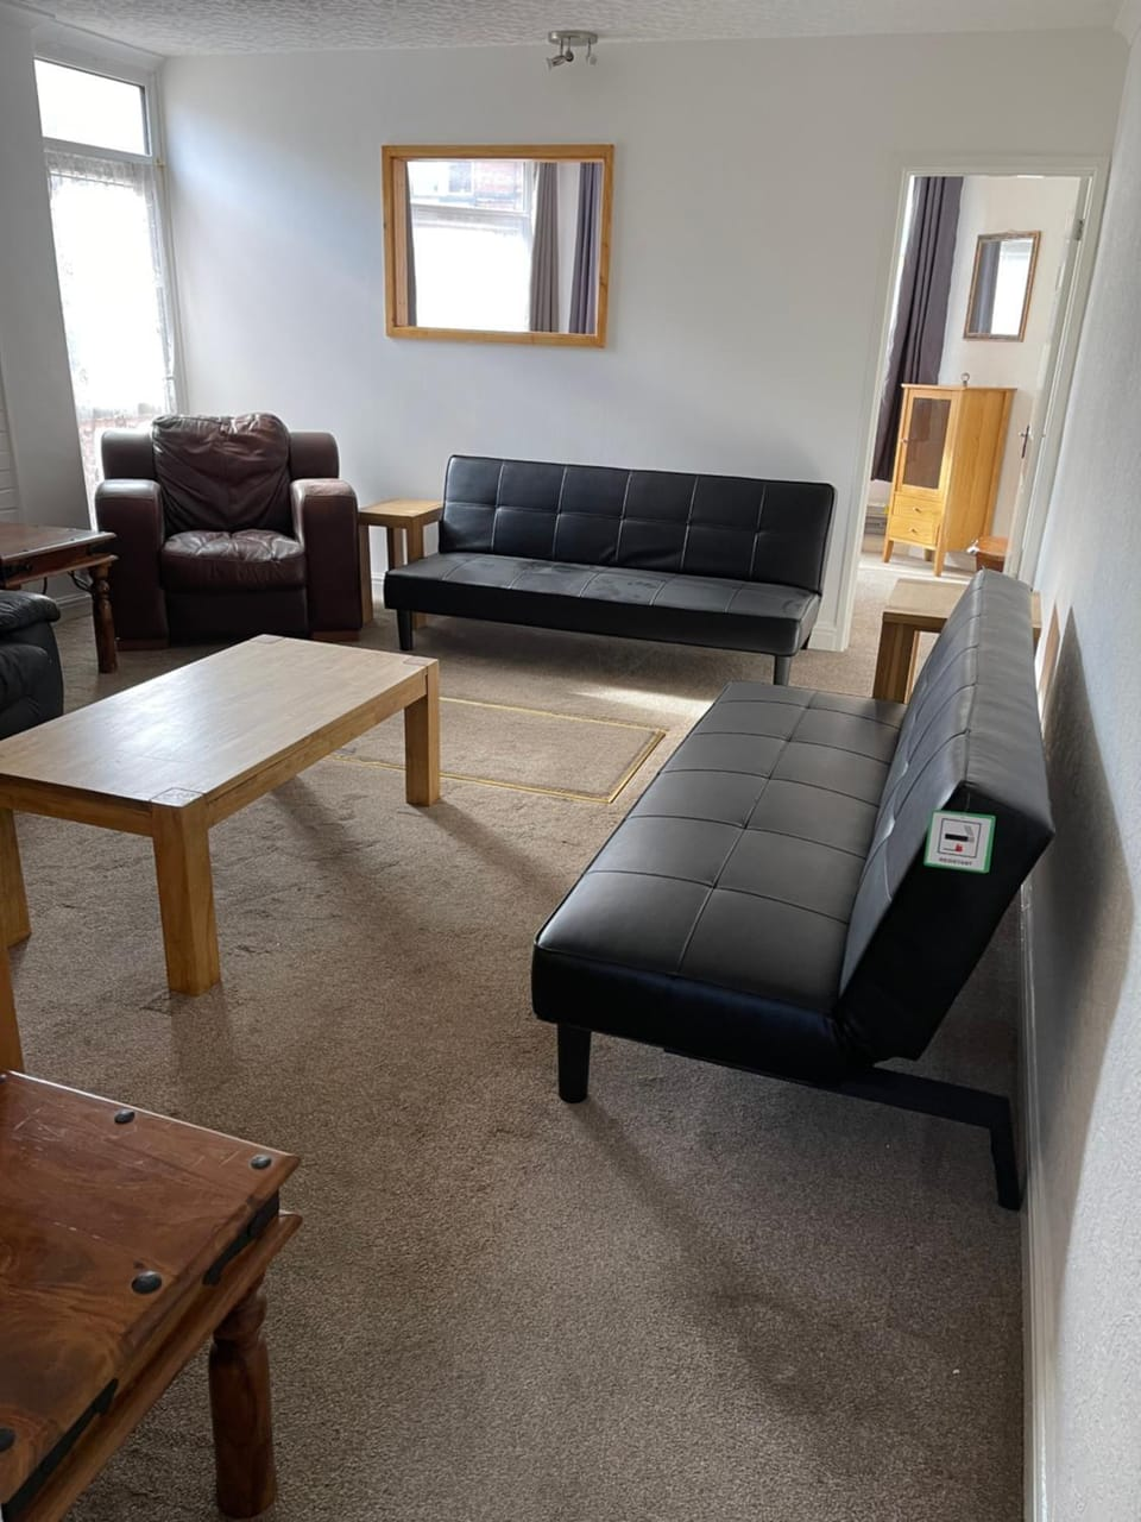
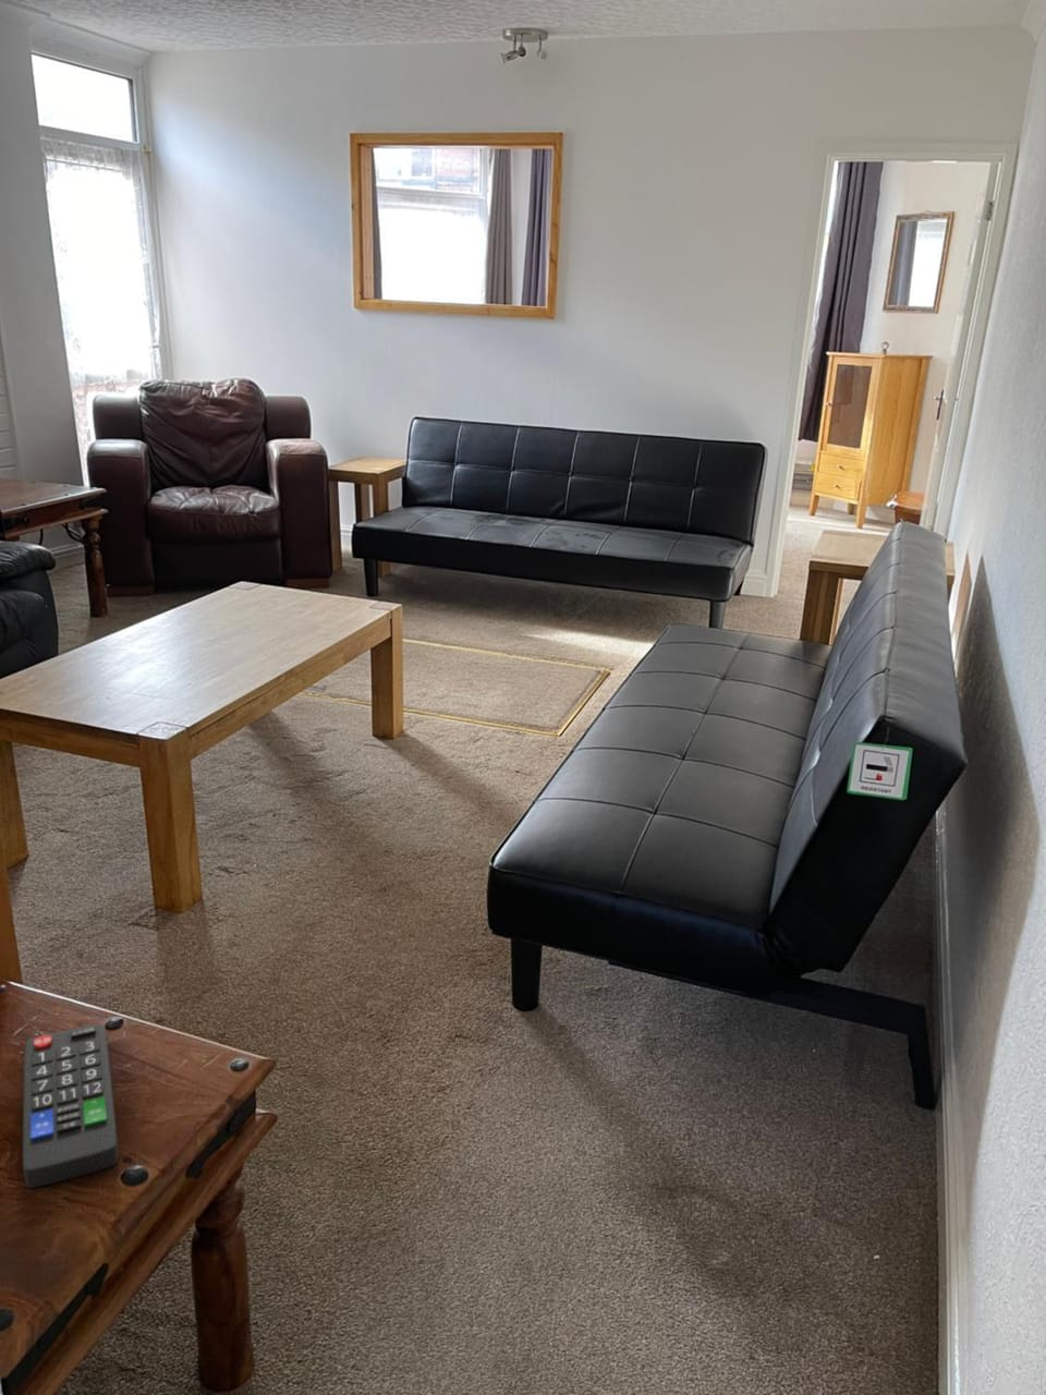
+ remote control (68, 1096)
